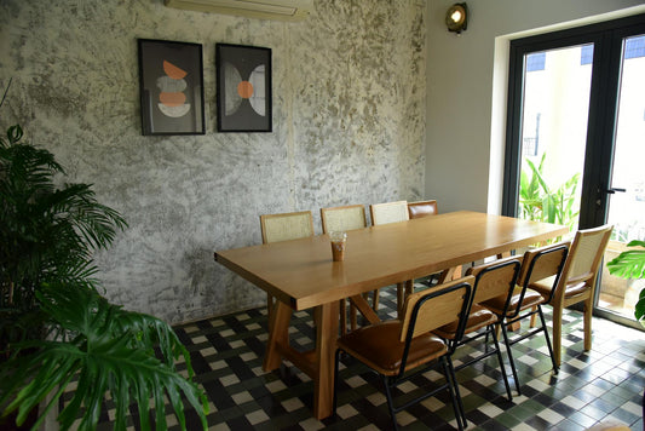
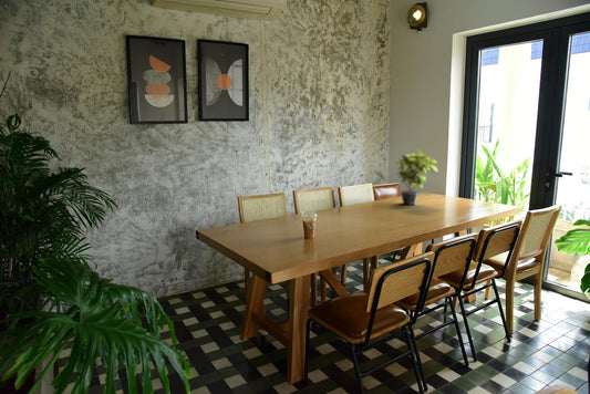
+ potted plant (413, 176)
